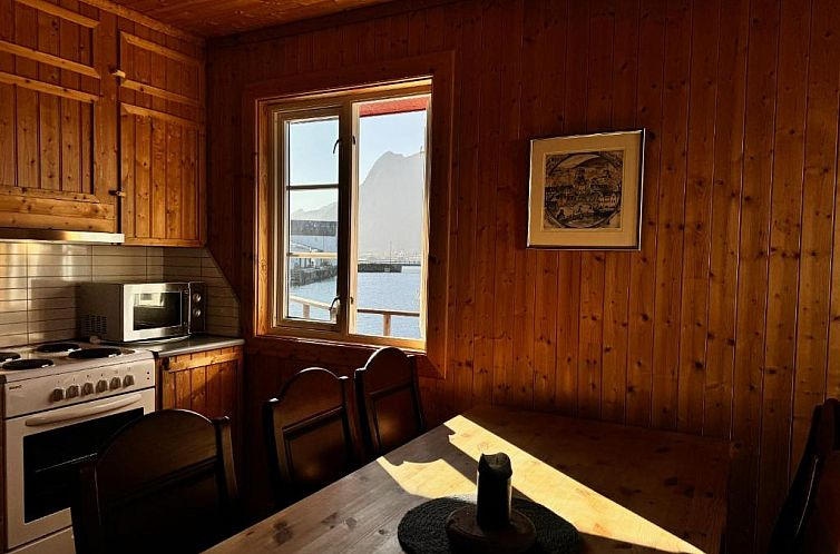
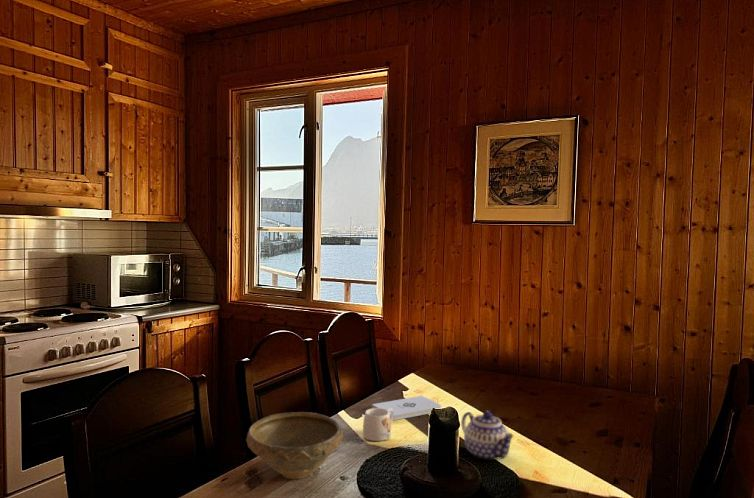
+ teapot (486, 431)
+ bowl (294, 449)
+ mug (380, 422)
+ notepad (407, 407)
